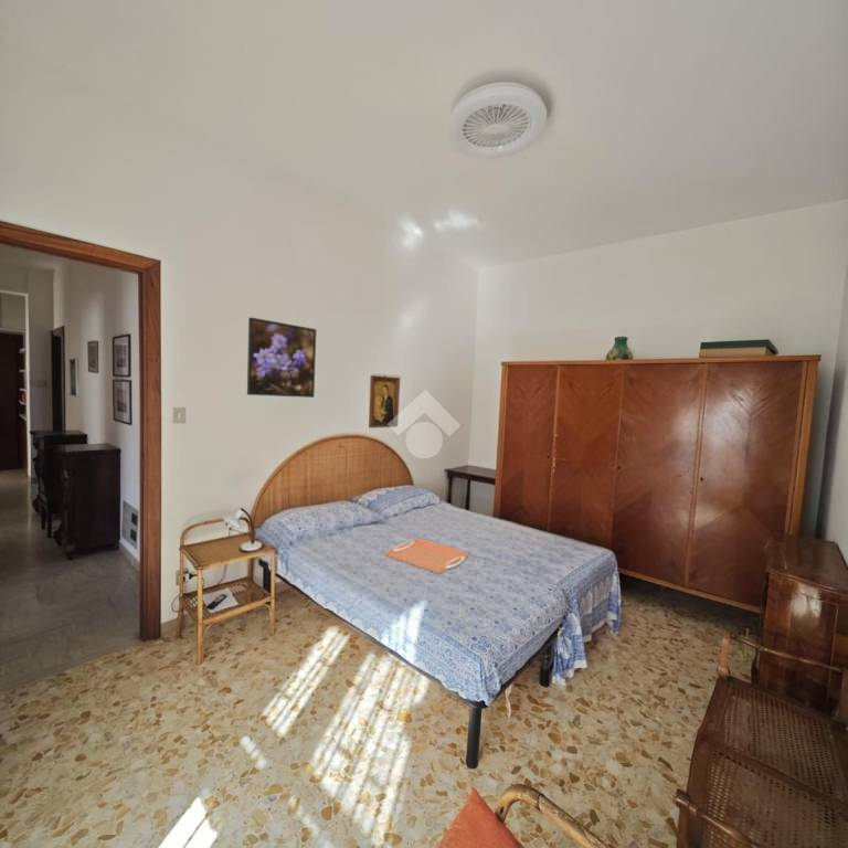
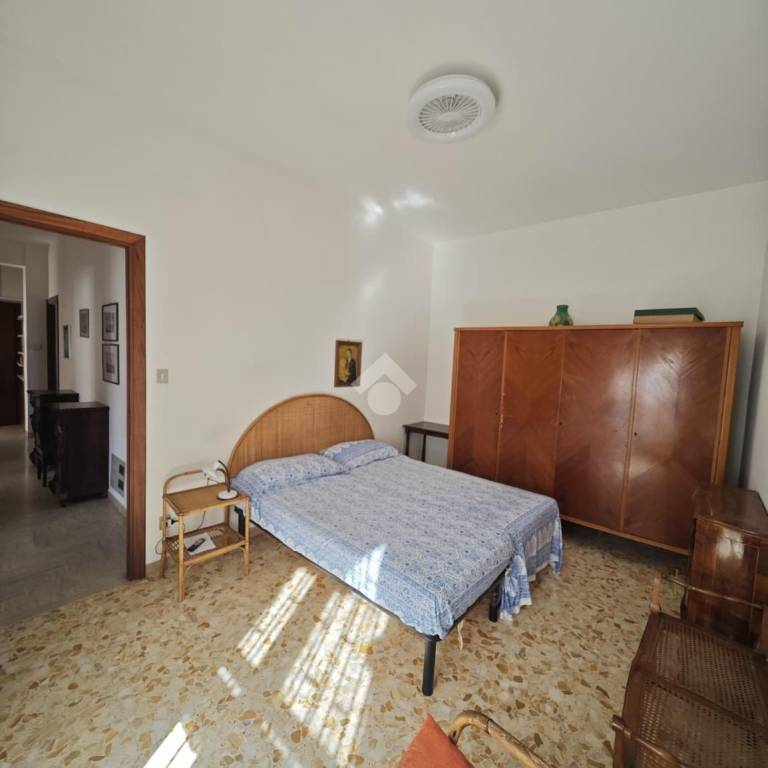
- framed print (283, 360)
- serving tray (427, 554)
